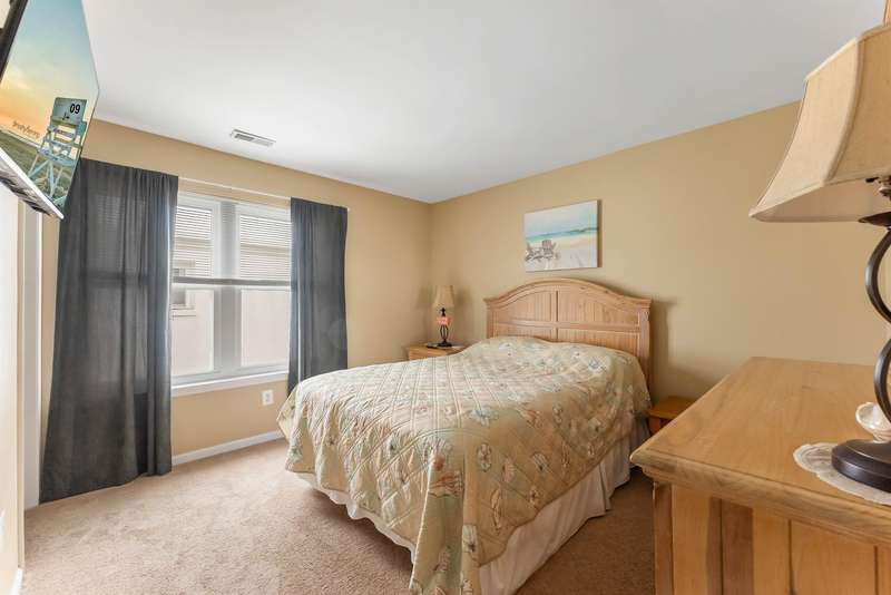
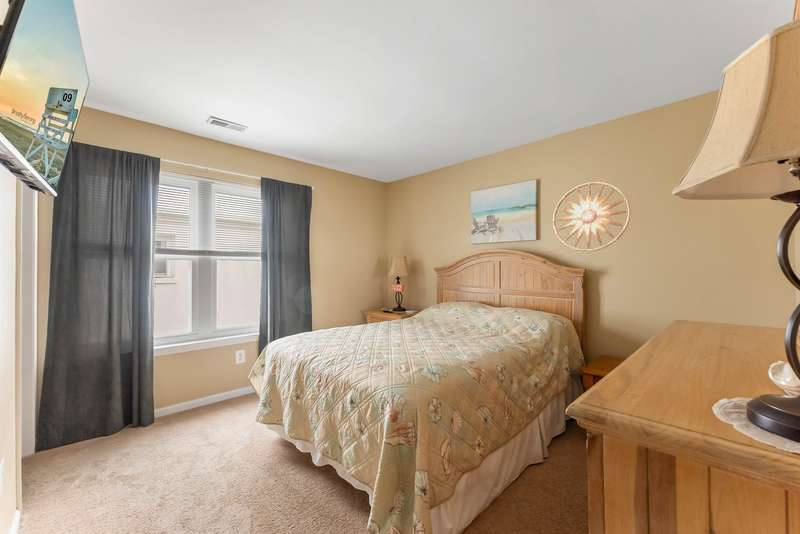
+ wall art (589, 216)
